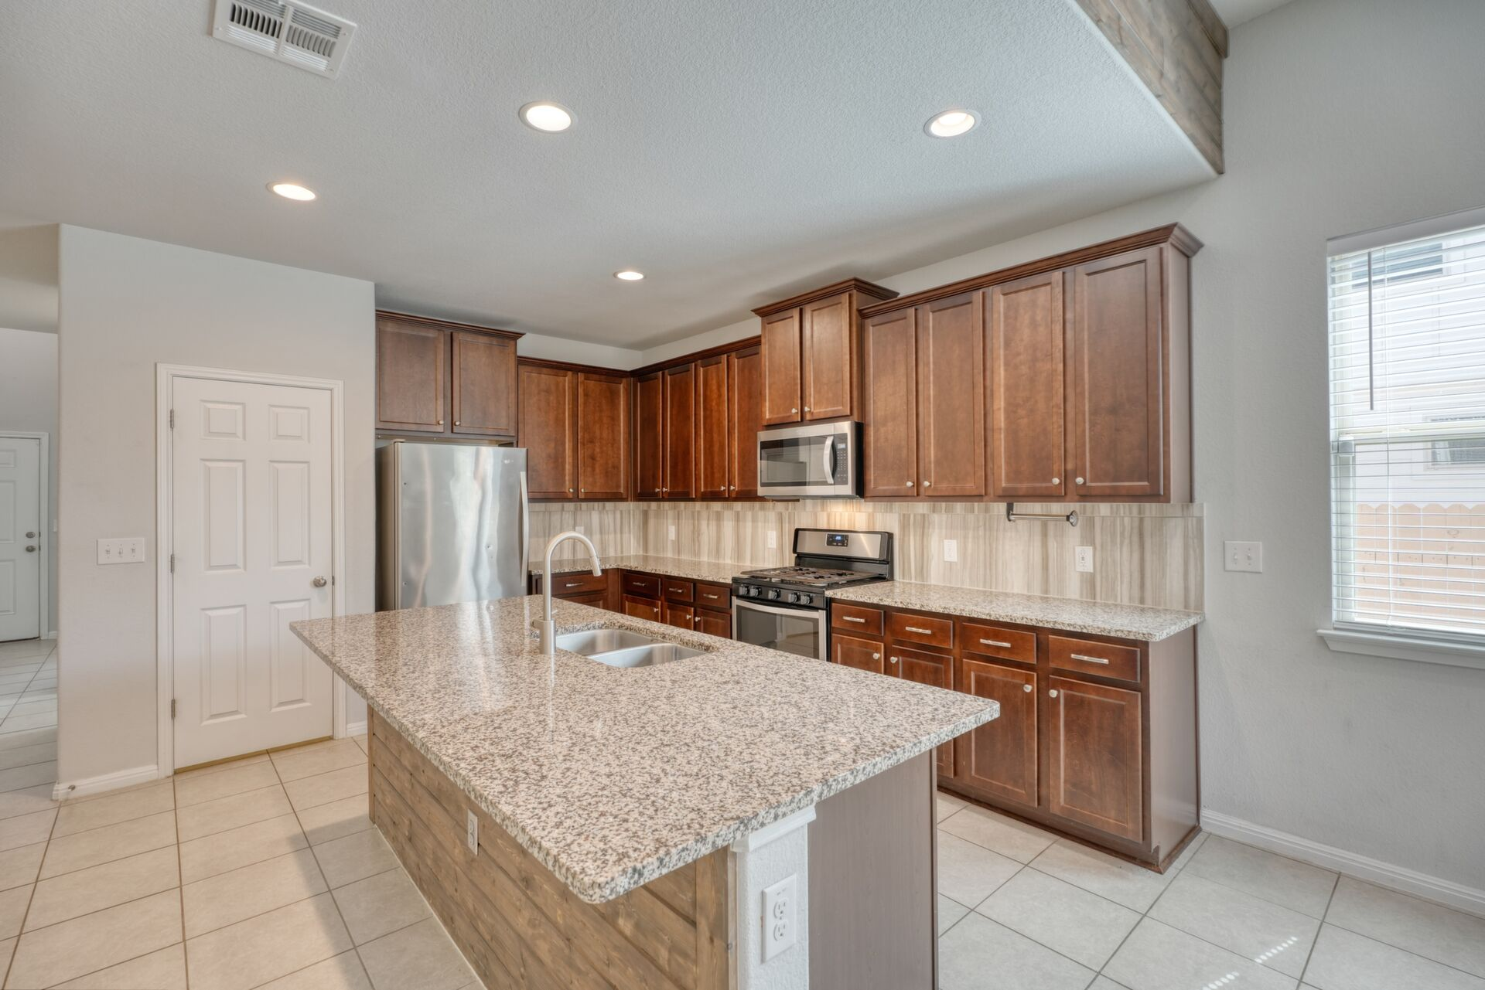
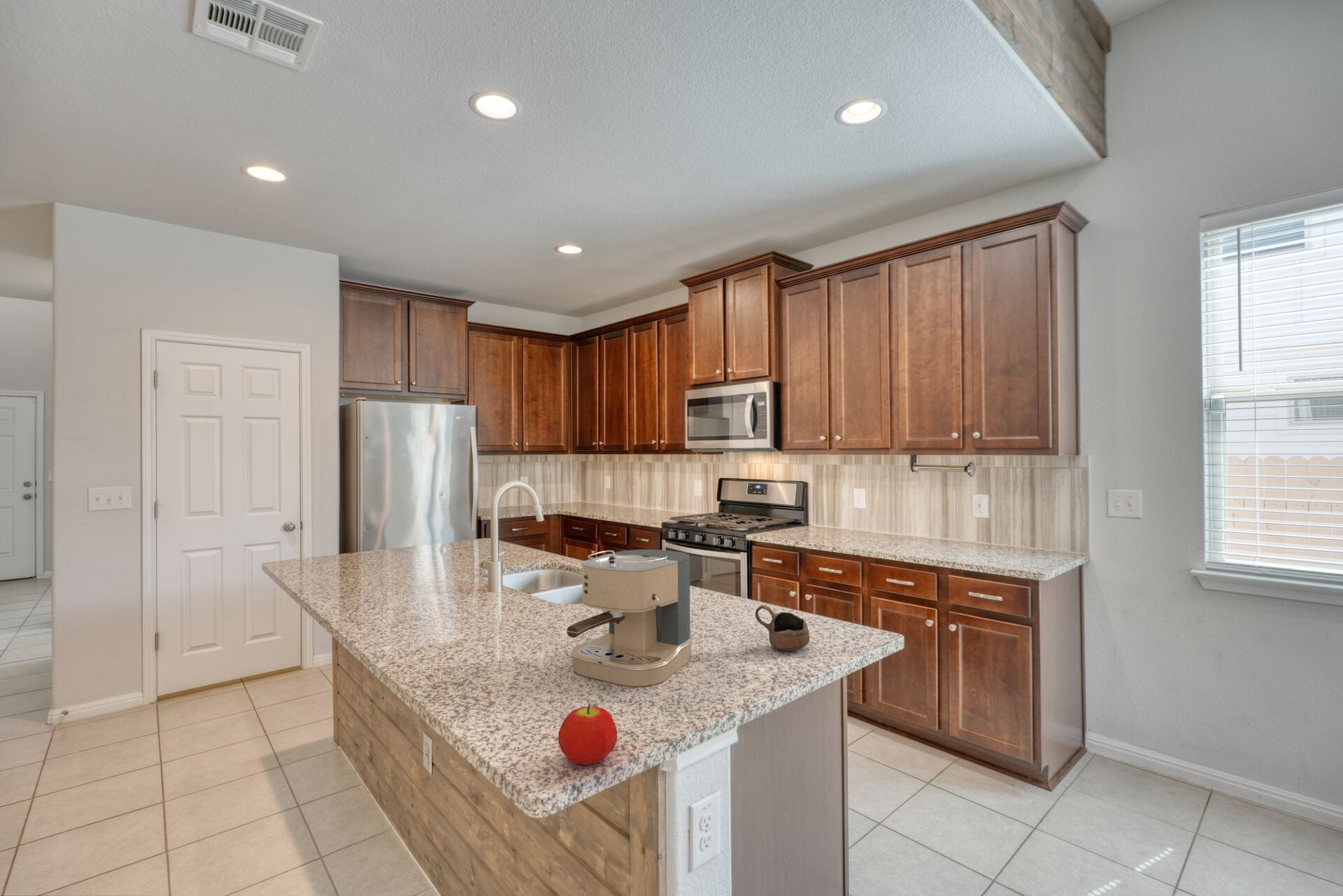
+ fruit (587, 732)
+ cup (784, 626)
+ coffee maker (627, 610)
